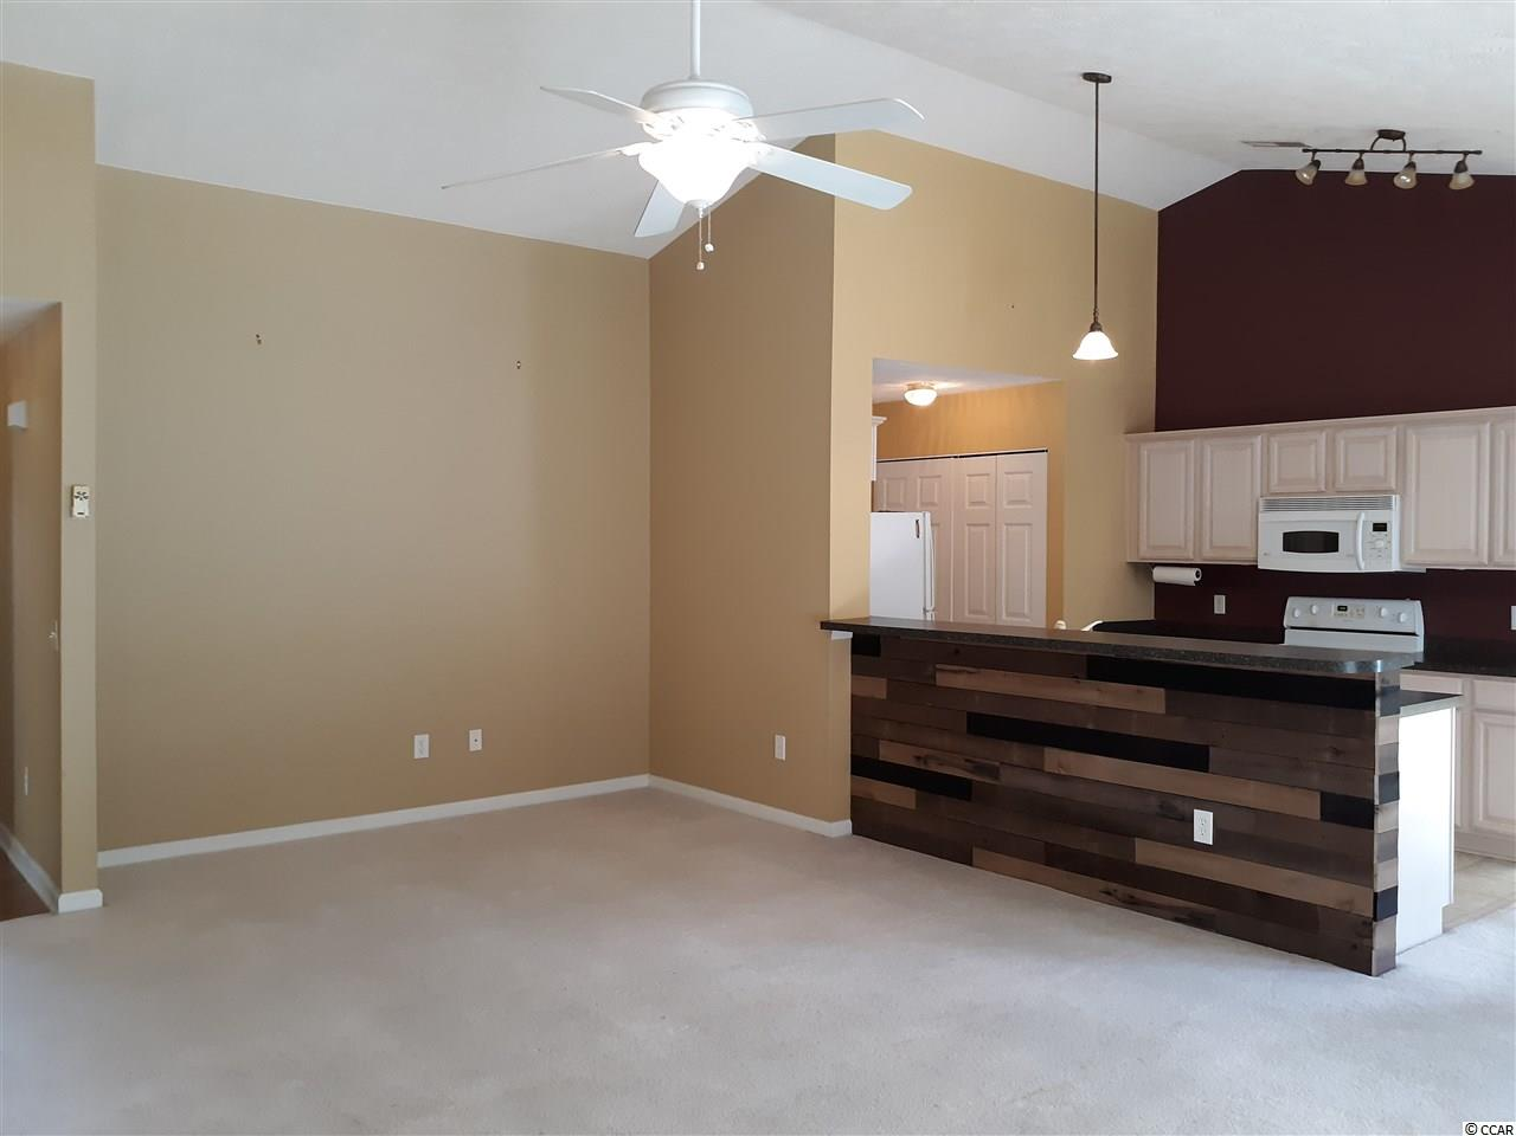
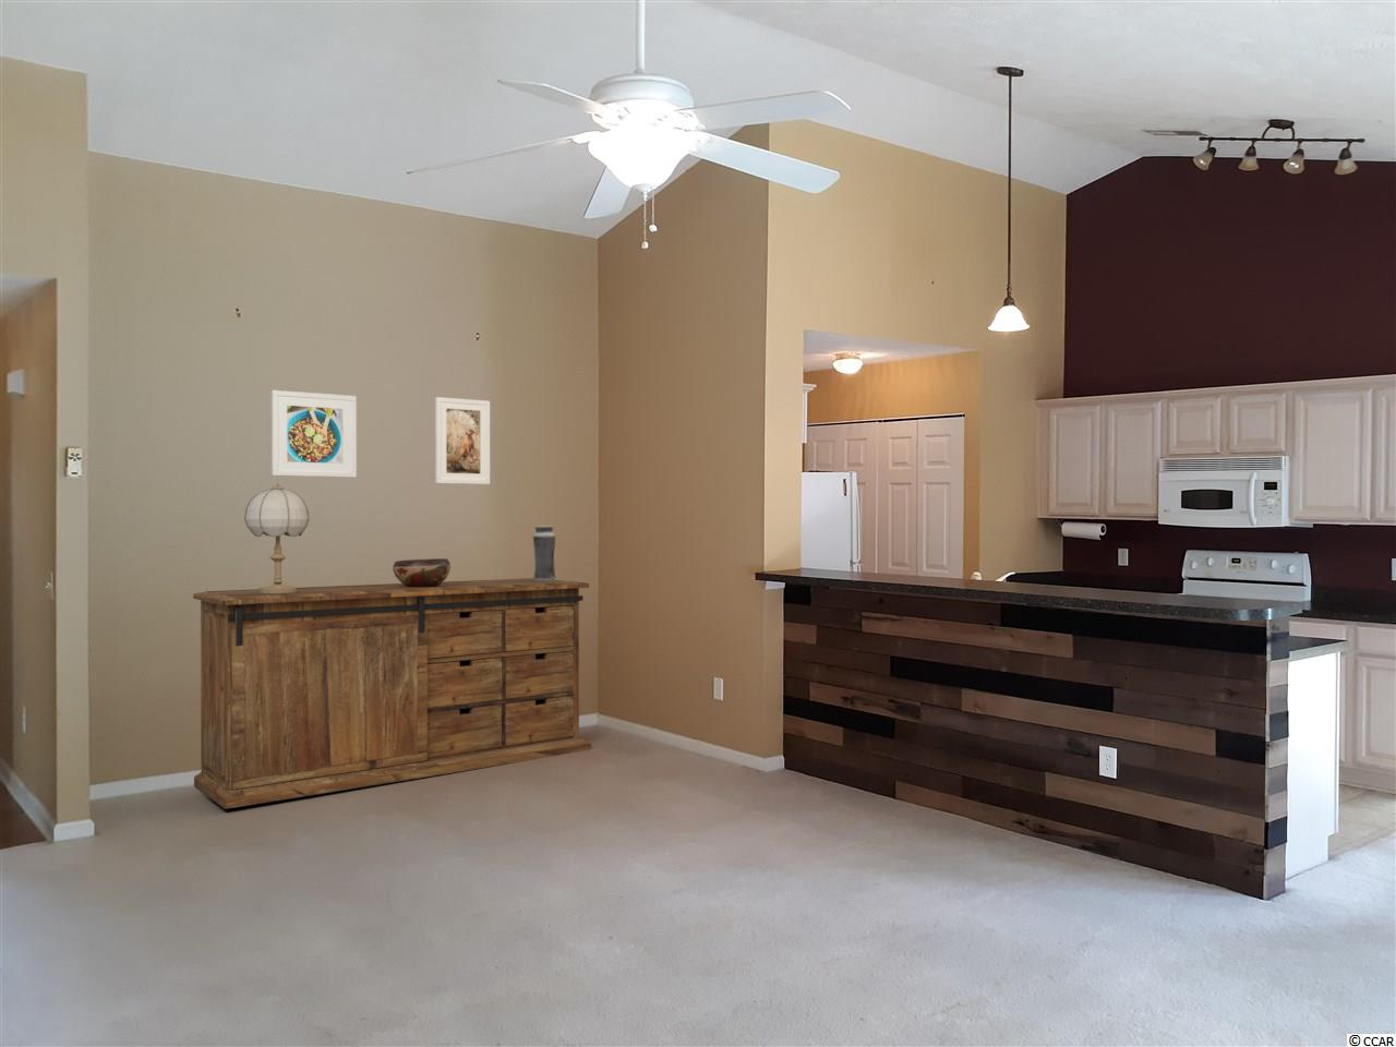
+ table lamp (277, 537)
+ decorative bowl (421, 572)
+ vase (544, 553)
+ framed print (463, 441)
+ sideboard (406, 676)
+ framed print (314, 434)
